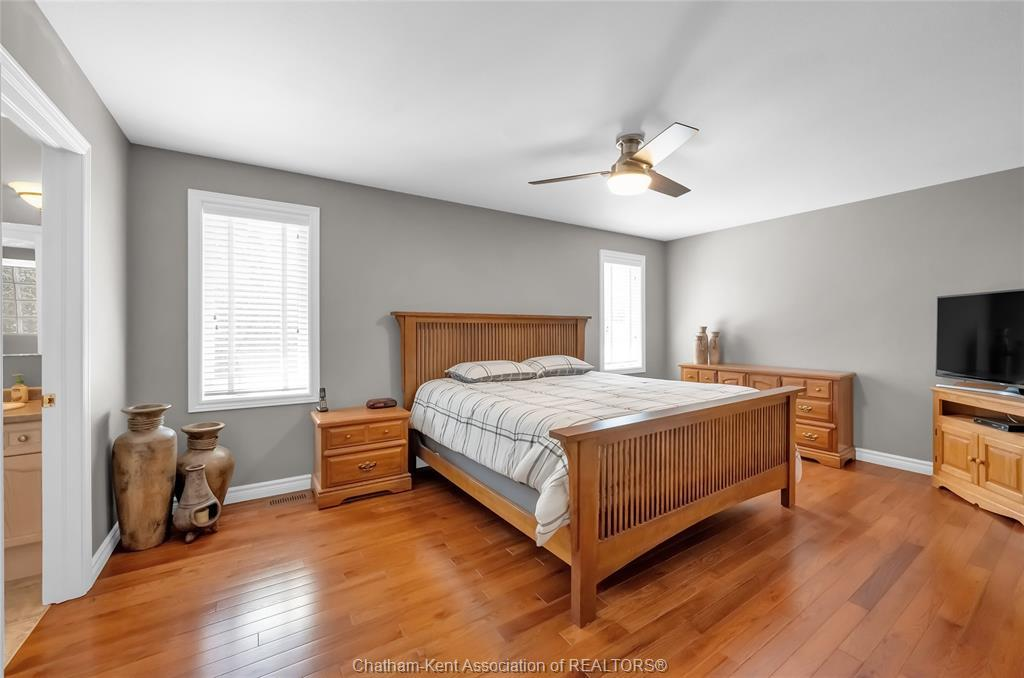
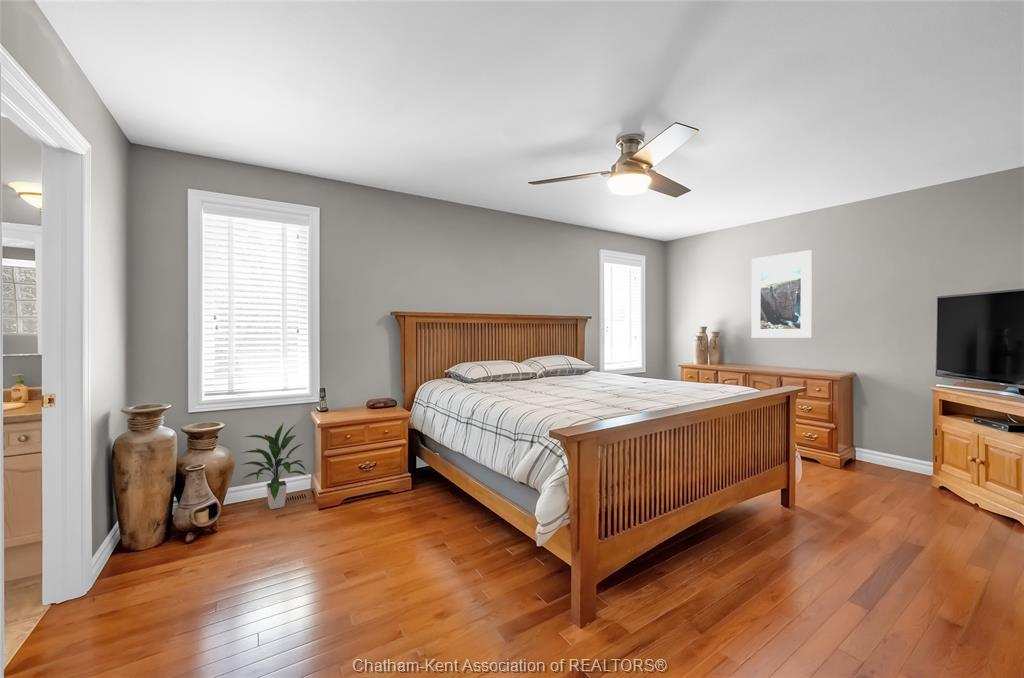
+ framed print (780, 296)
+ indoor plant (275, 465)
